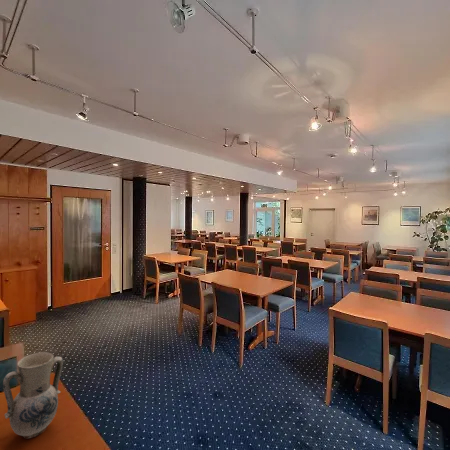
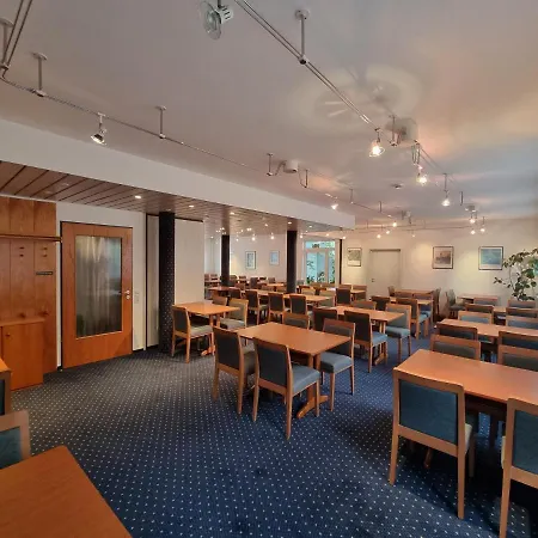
- vase (35, 394)
